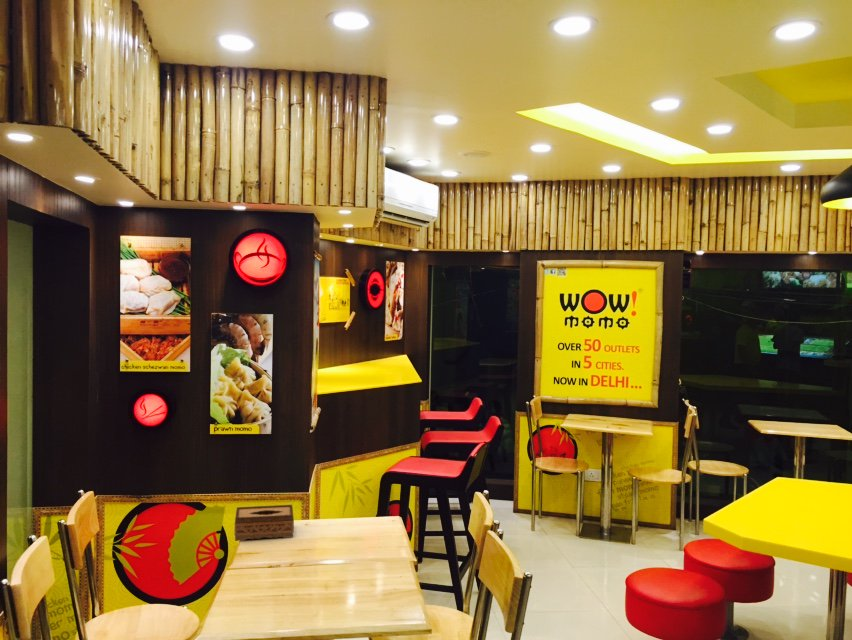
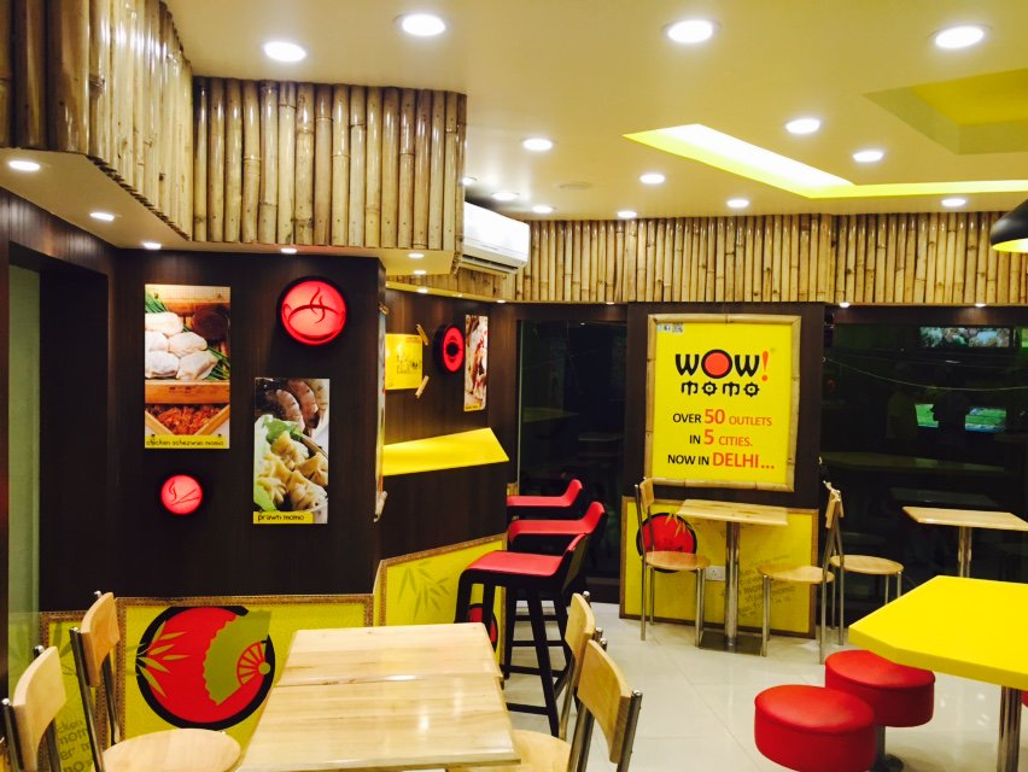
- tissue box (264, 522)
